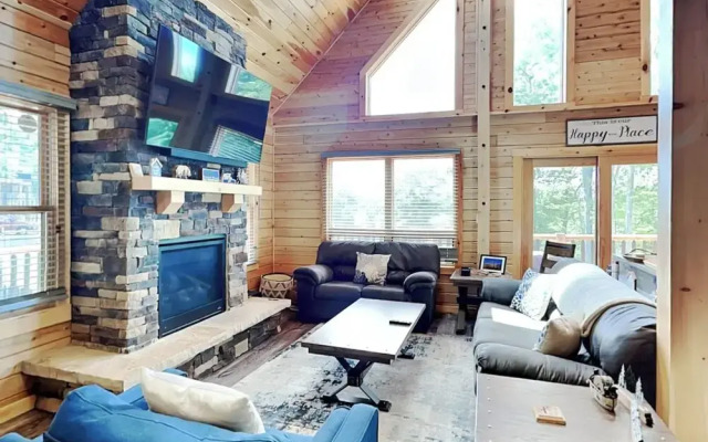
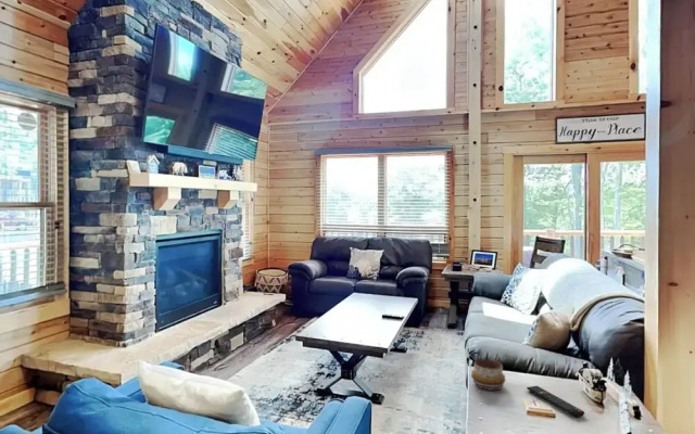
+ remote control (554, 400)
+ decorative bowl (488, 374)
